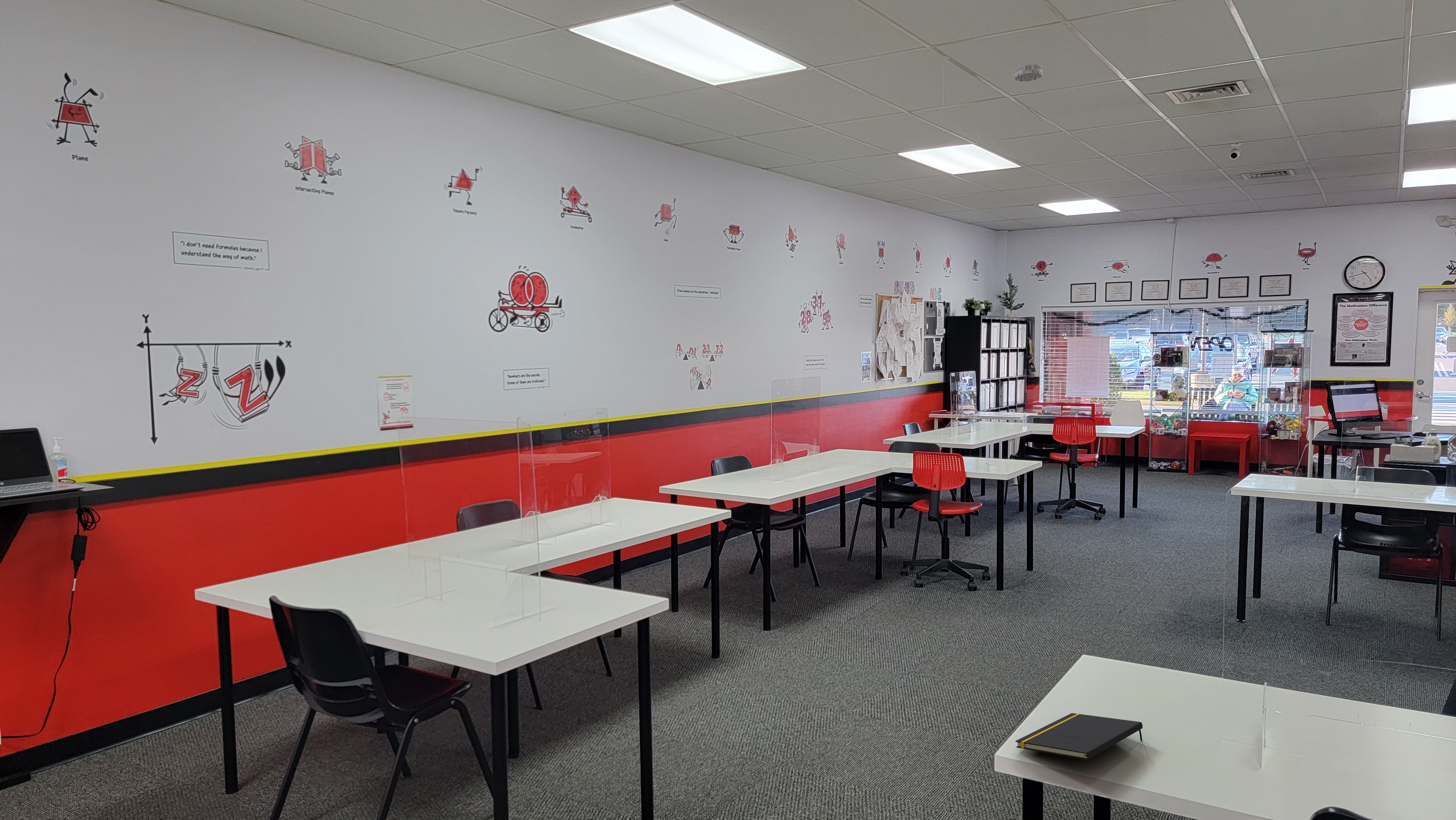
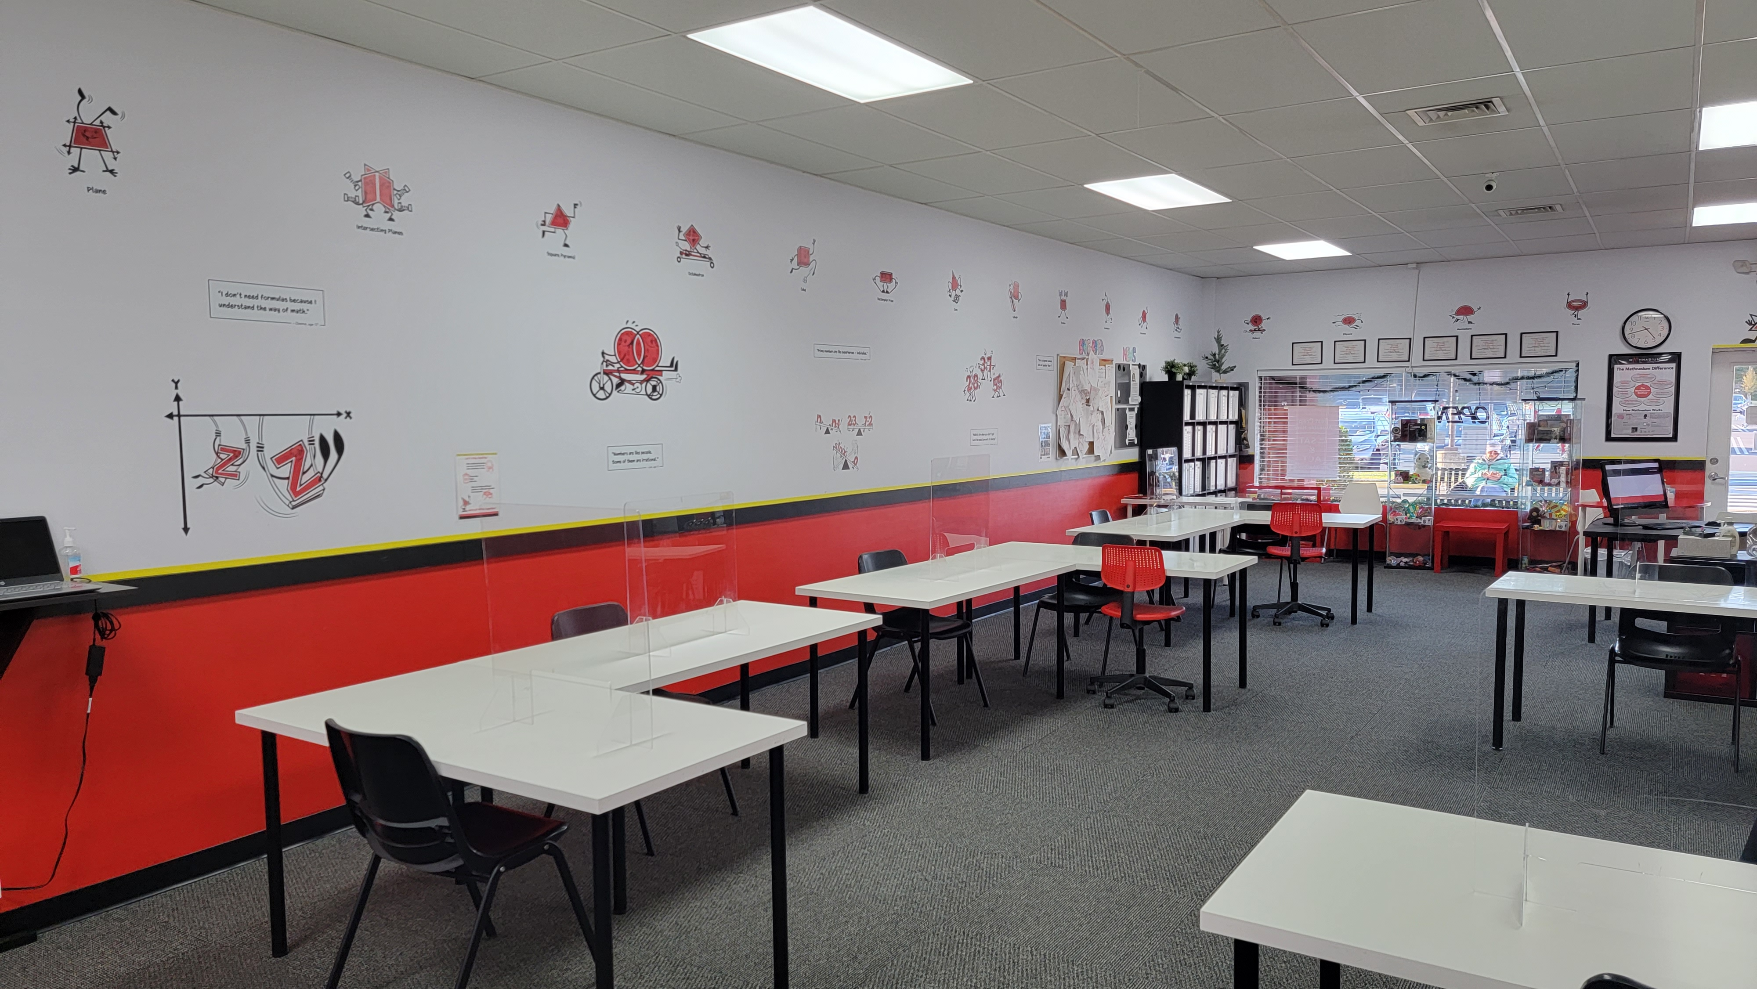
- smoke detector (1028, 72)
- notepad (1079, 735)
